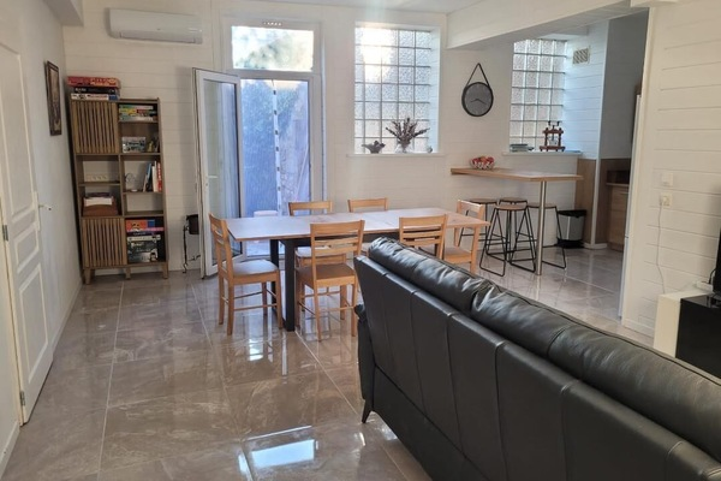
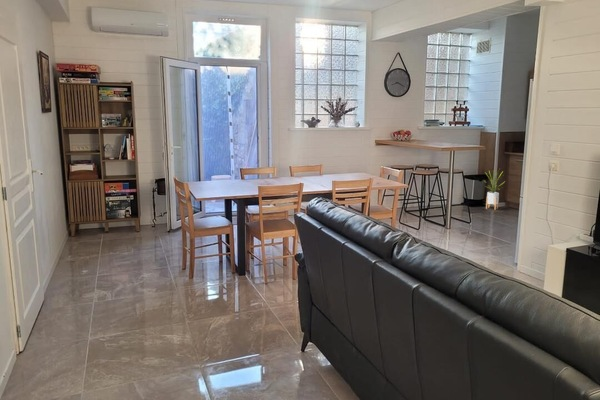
+ house plant (493, 187)
